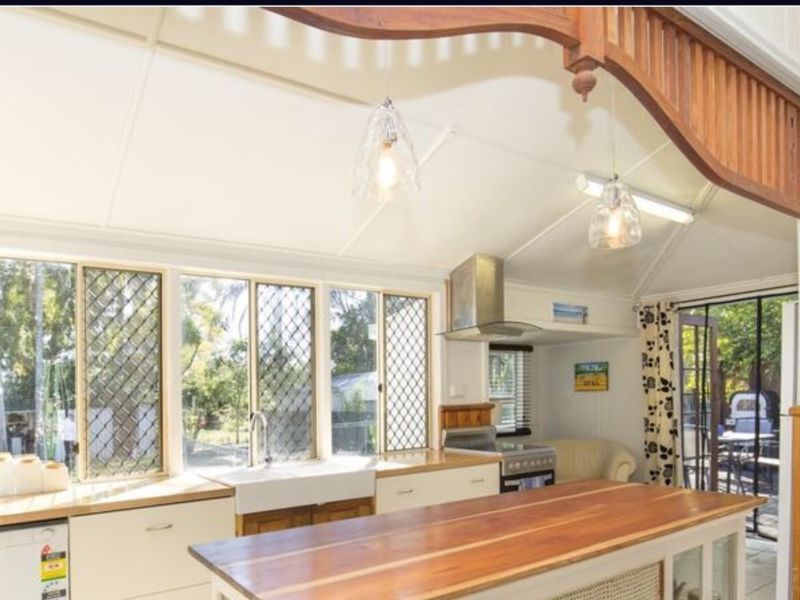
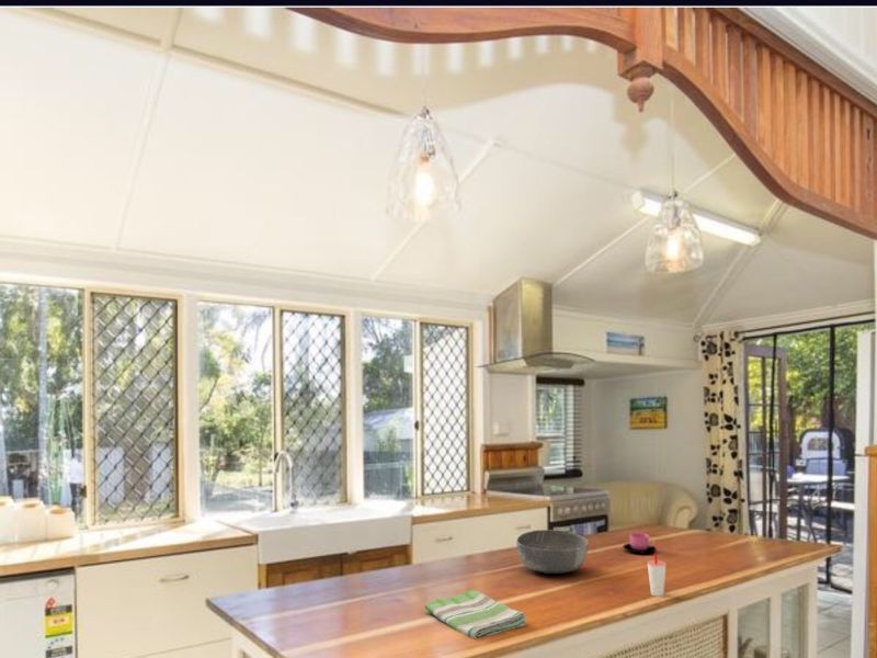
+ dish towel (474, 611)
+ bowl (553, 554)
+ cup (657, 572)
+ cup (639, 543)
